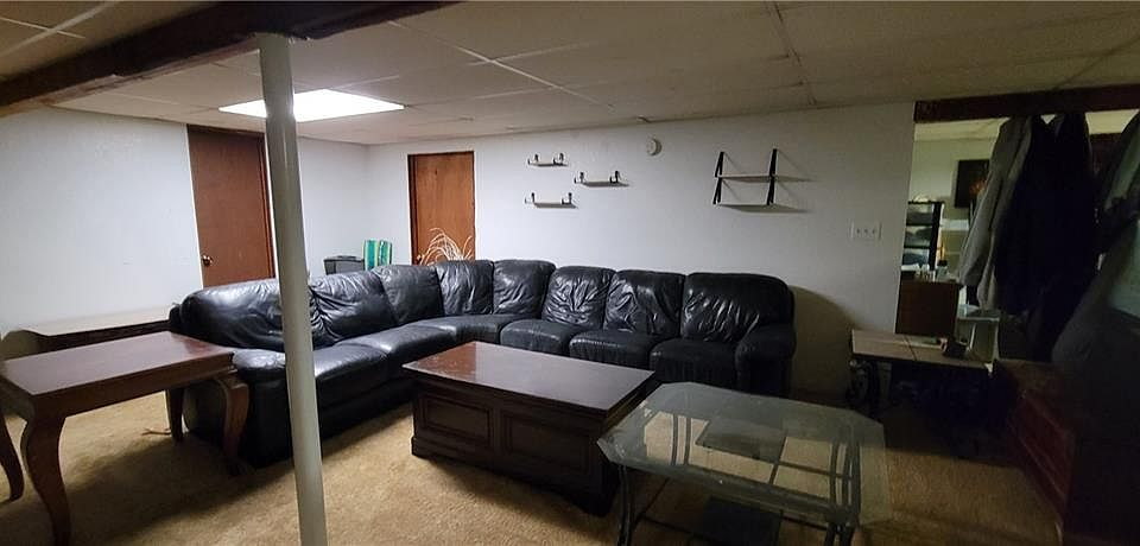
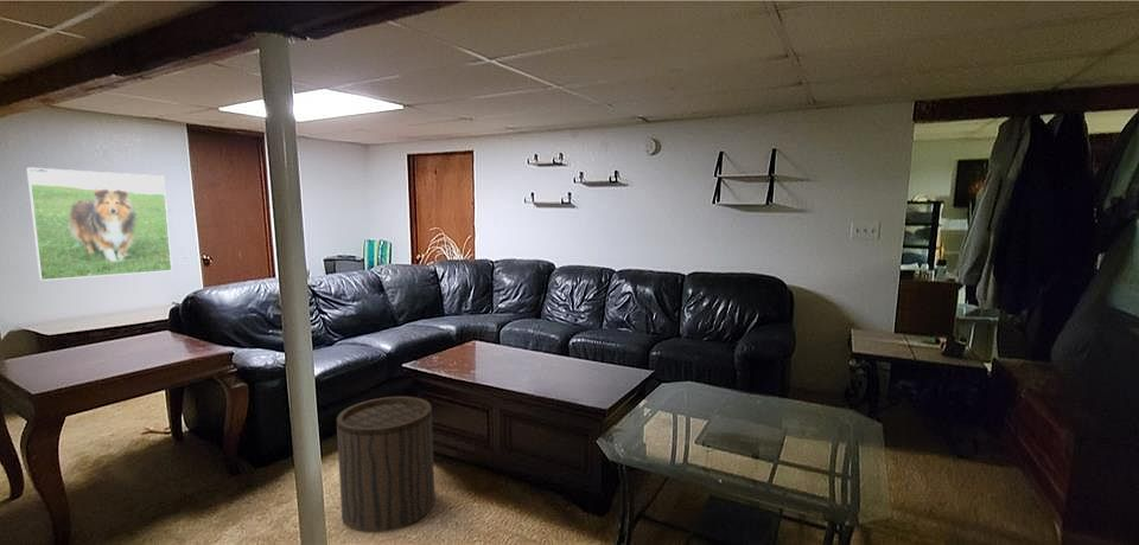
+ stool (387, 459)
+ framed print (106, 224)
